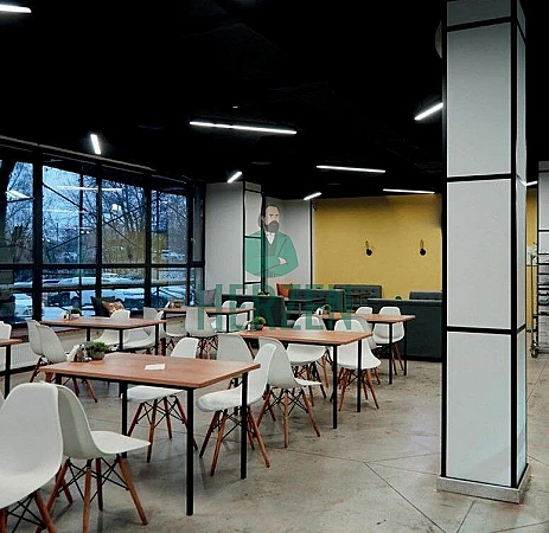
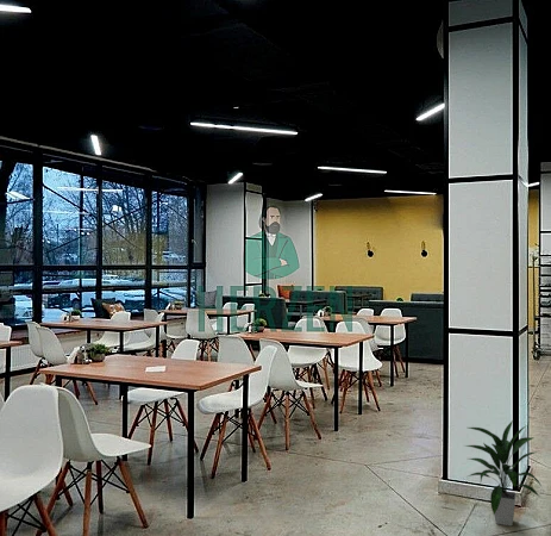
+ indoor plant (500, 472)
